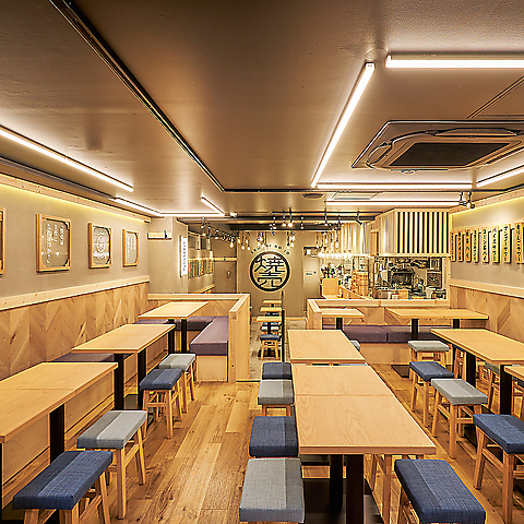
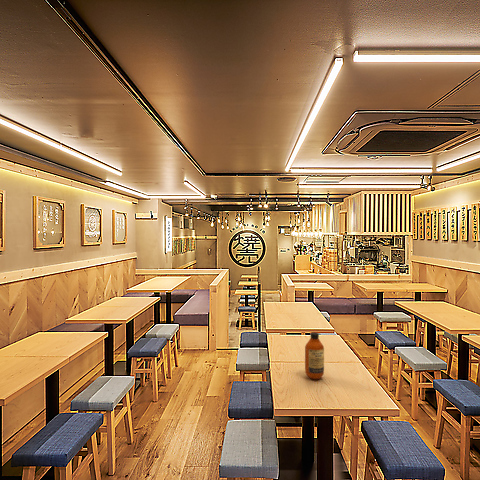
+ bottle (314, 355)
